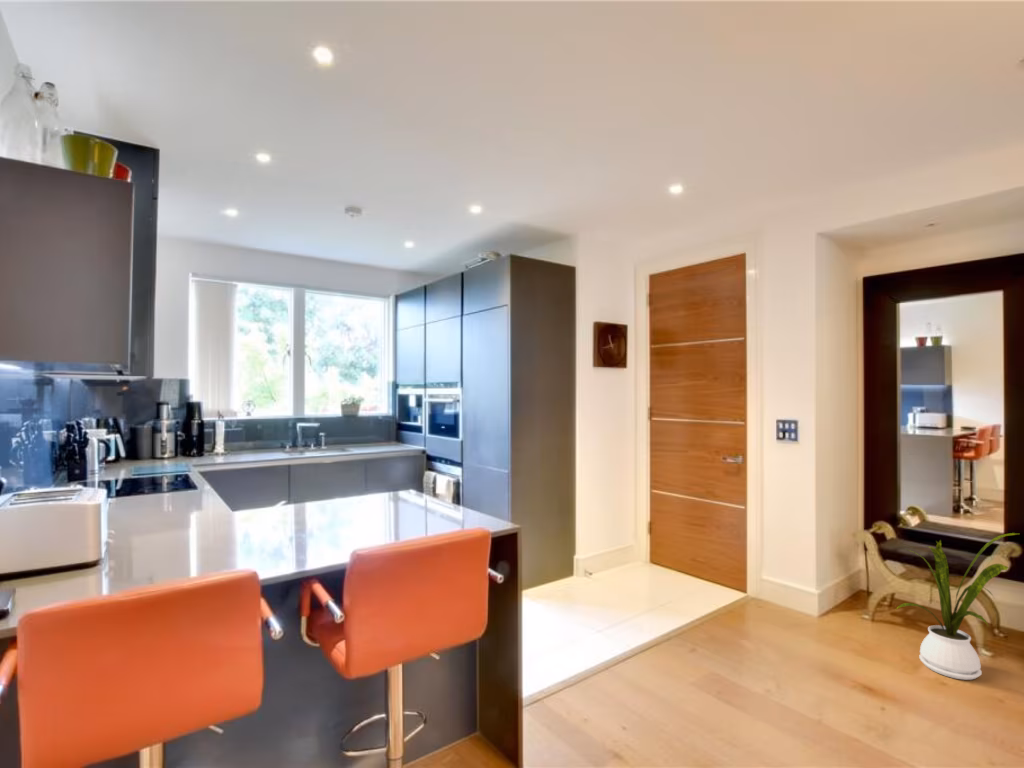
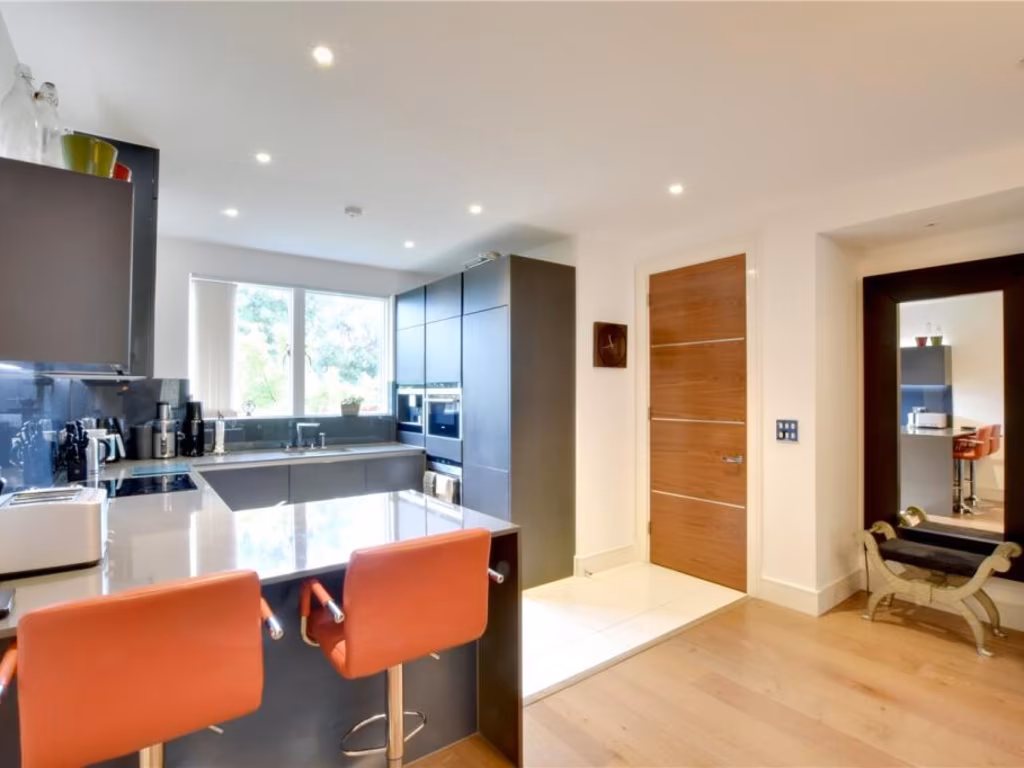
- house plant (956, 598)
